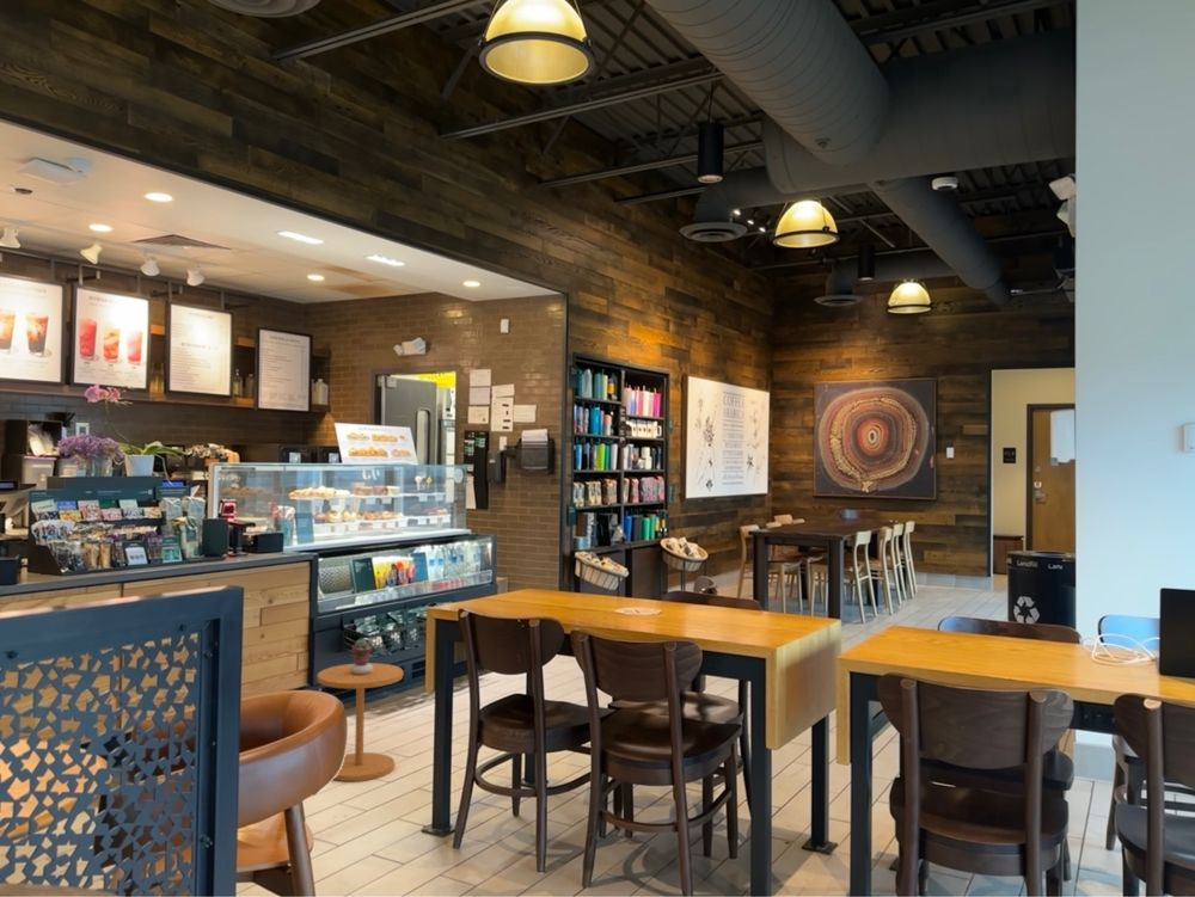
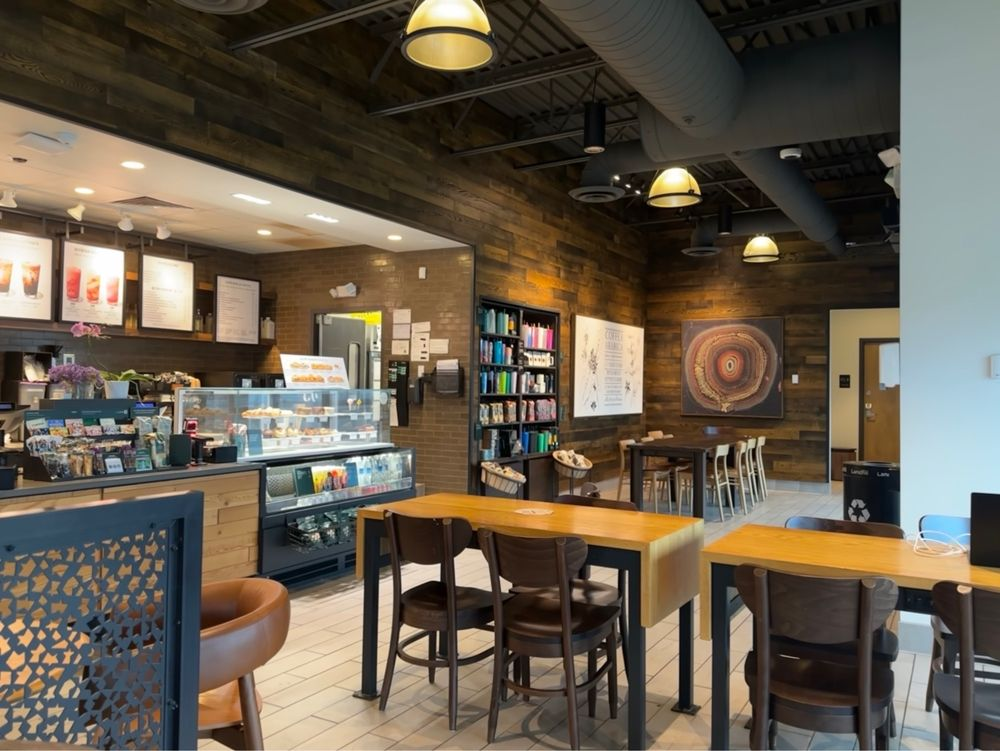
- side table (360, 715)
- potted succulent (361, 659)
